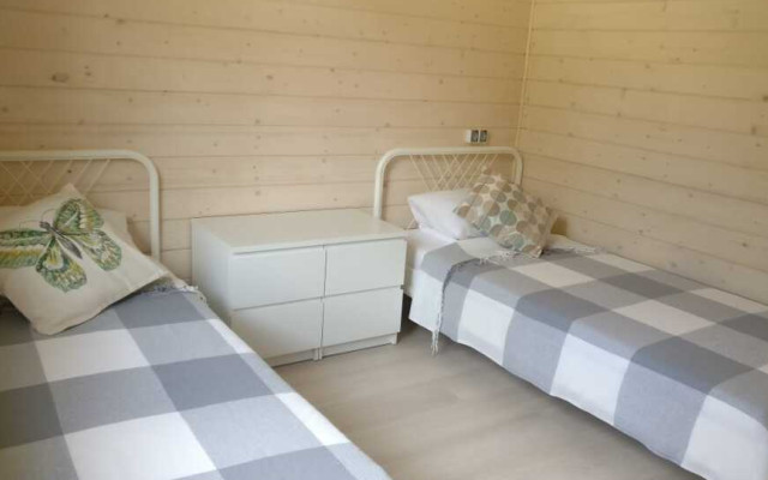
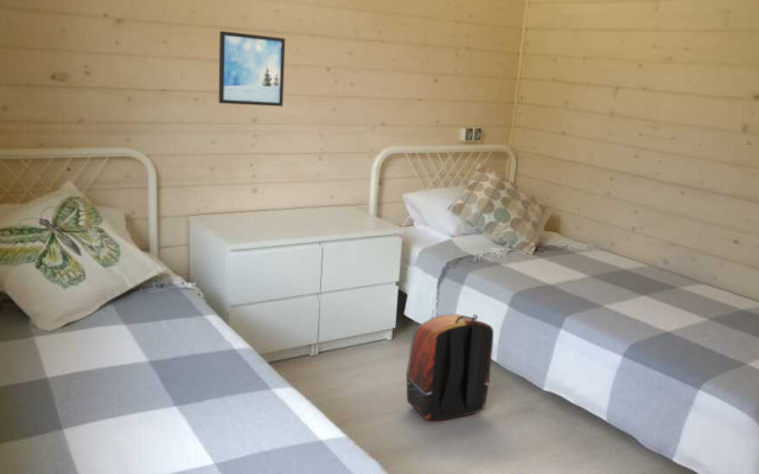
+ backpack (451, 360)
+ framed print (251, 70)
